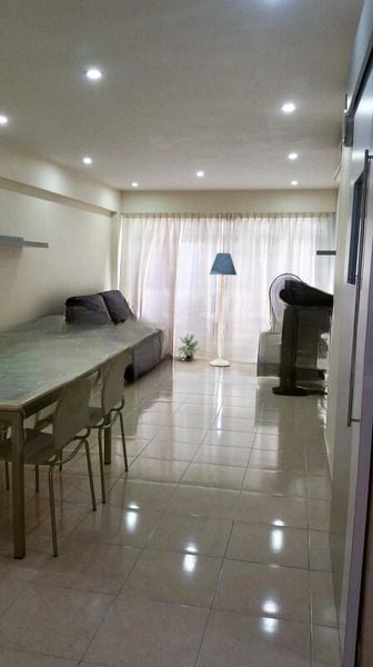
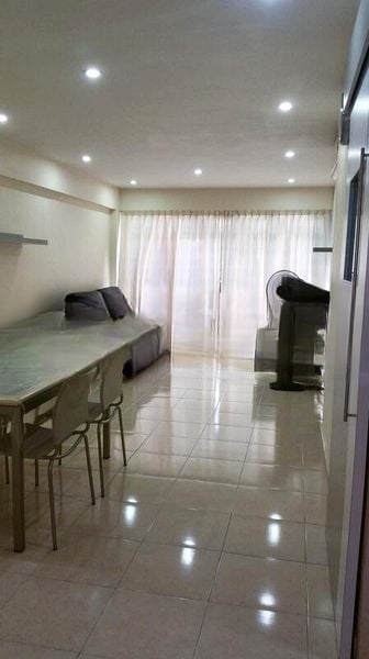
- potted plant (188, 347)
- floor lamp (221, 309)
